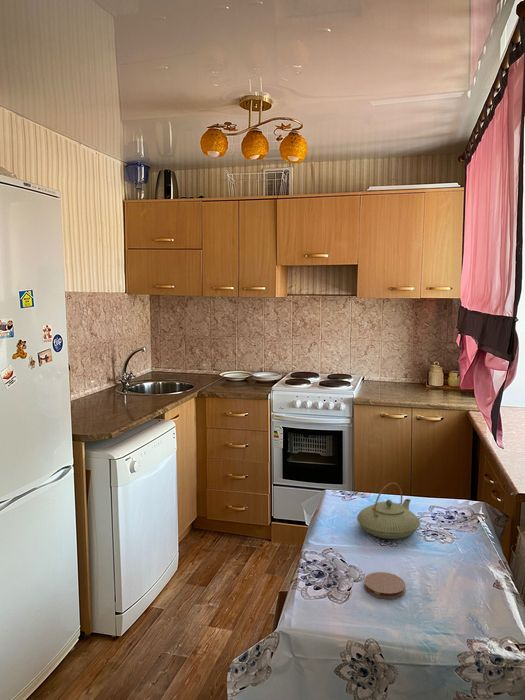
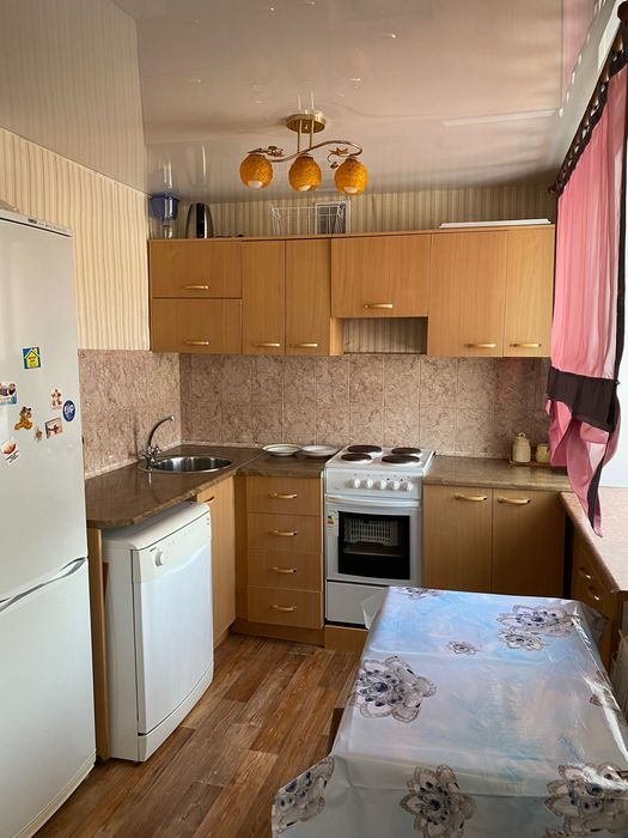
- coaster (384, 585)
- teapot (391, 506)
